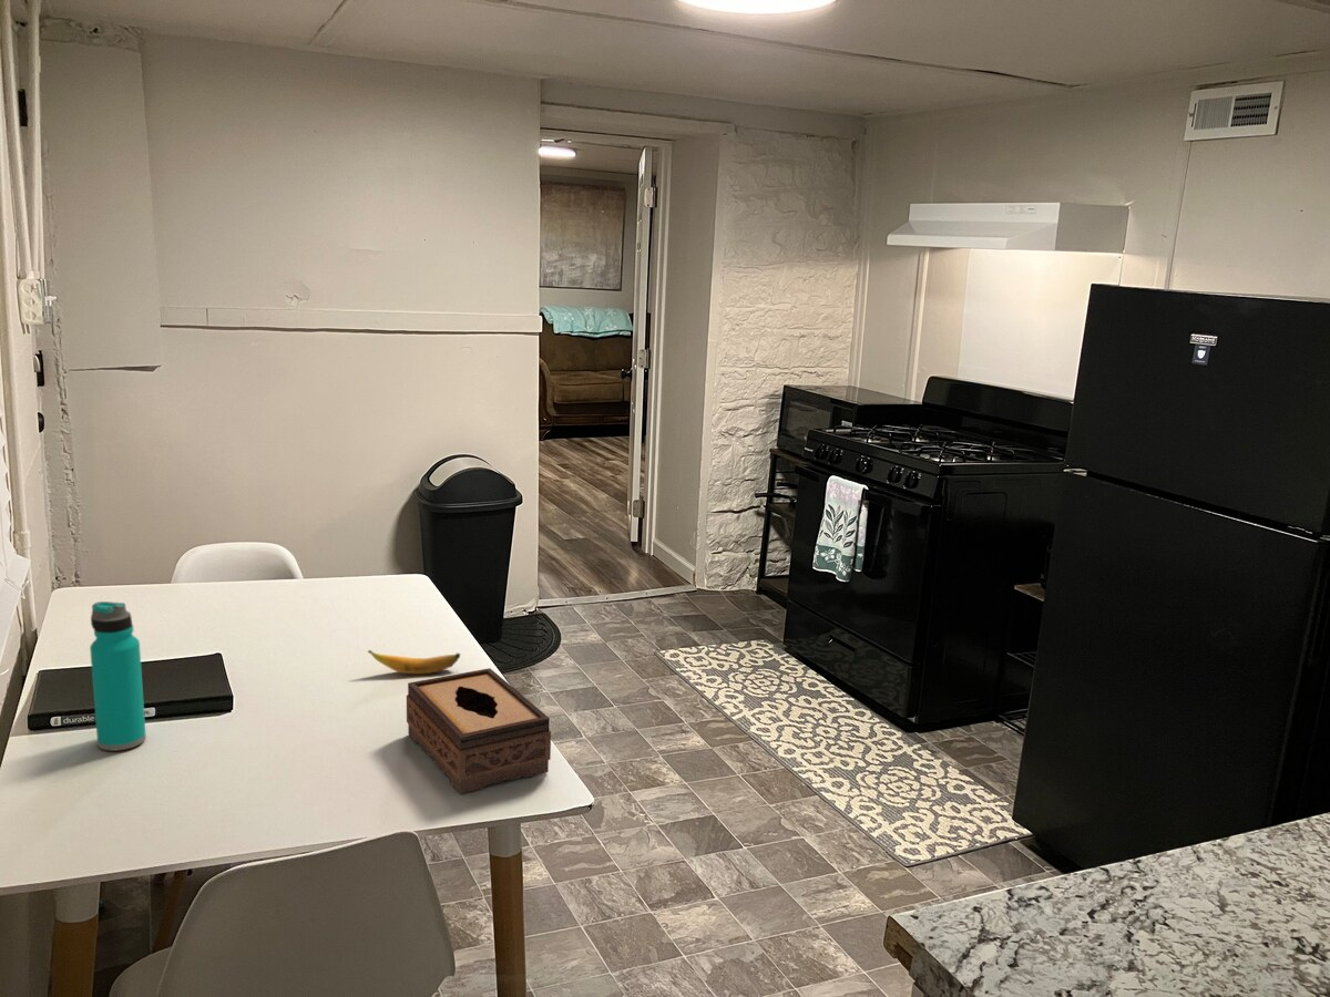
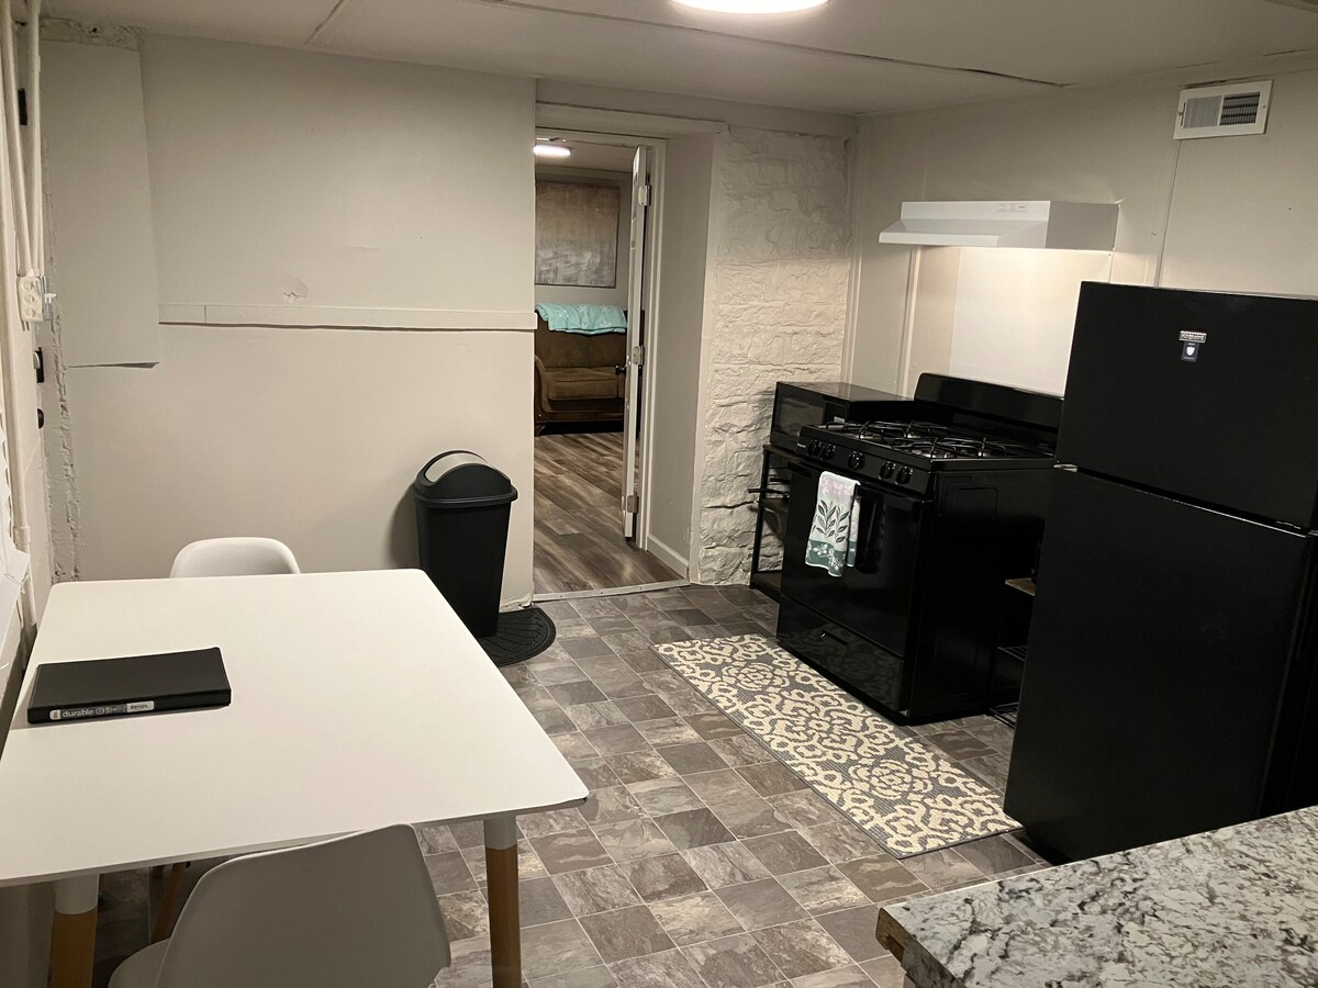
- banana (415, 659)
- water bottle (116, 674)
- tissue box (475, 726)
